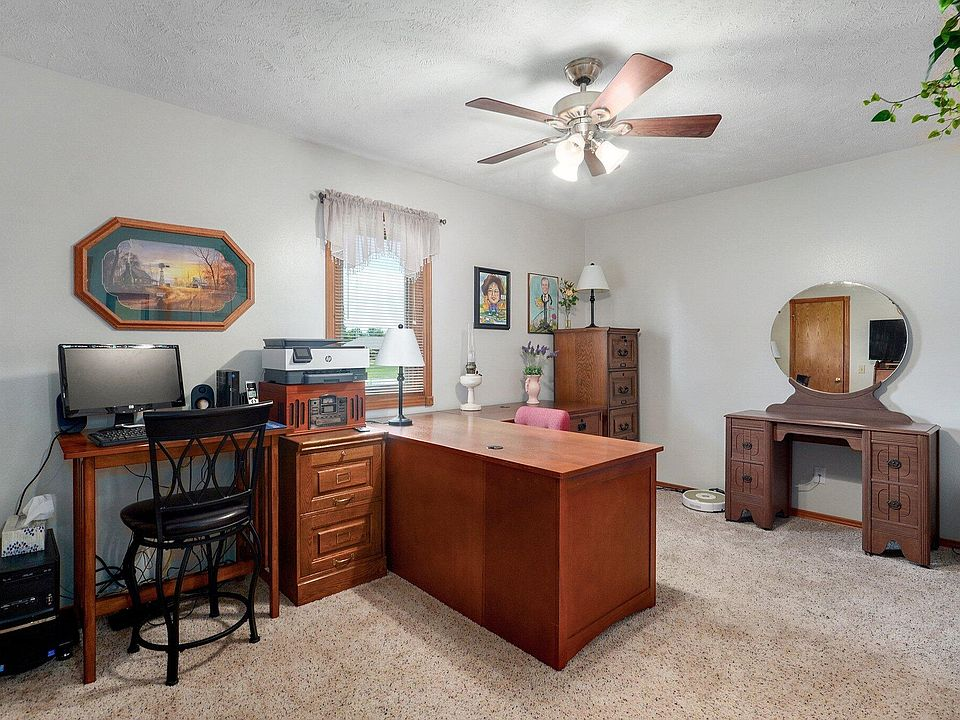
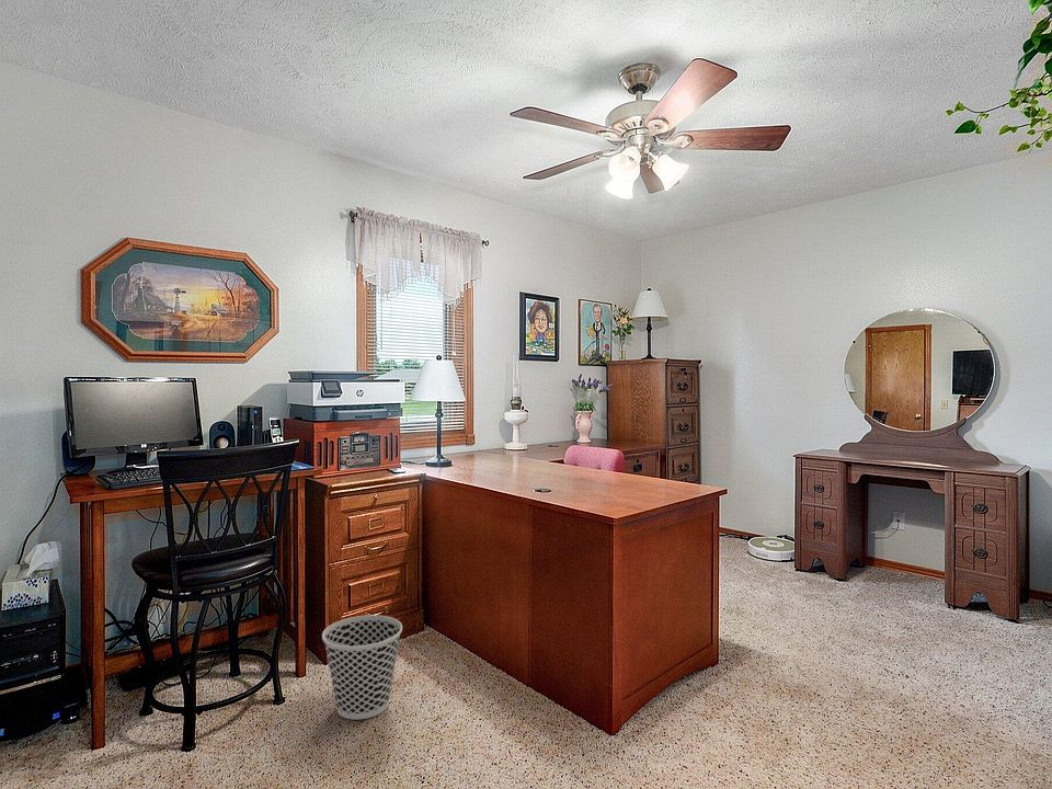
+ wastebasket (363, 667)
